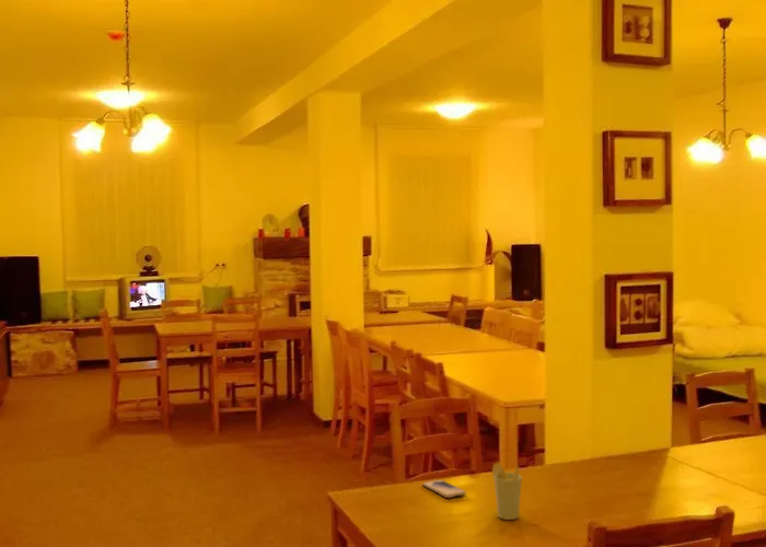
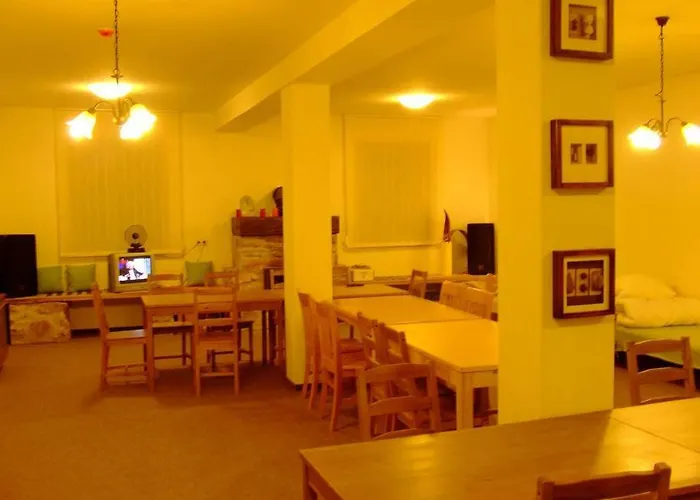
- cup (506, 488)
- smartphone (443, 488)
